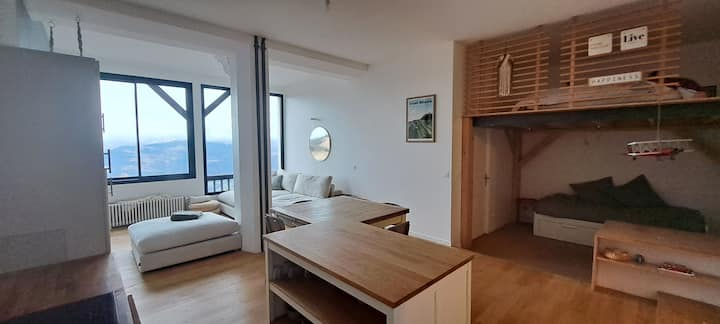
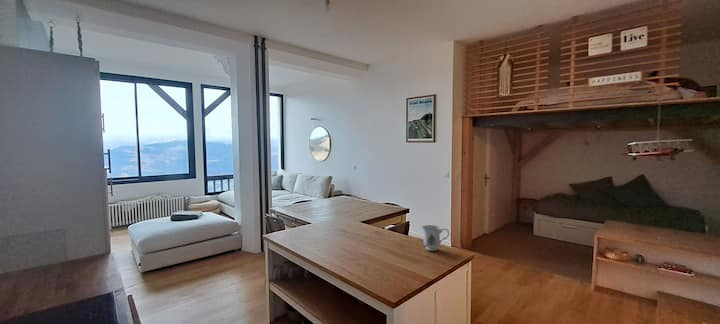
+ mug (435, 238)
